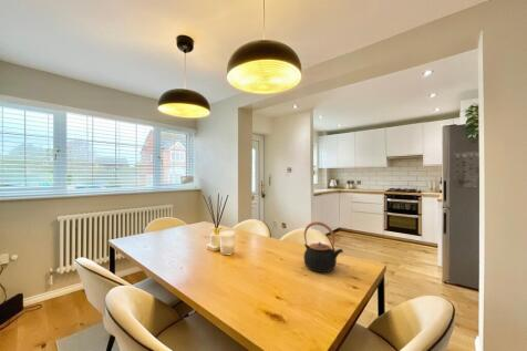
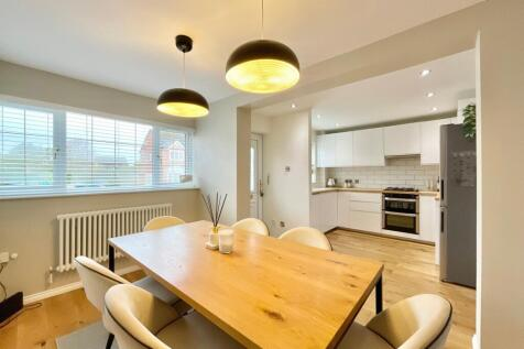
- teapot (322, 245)
